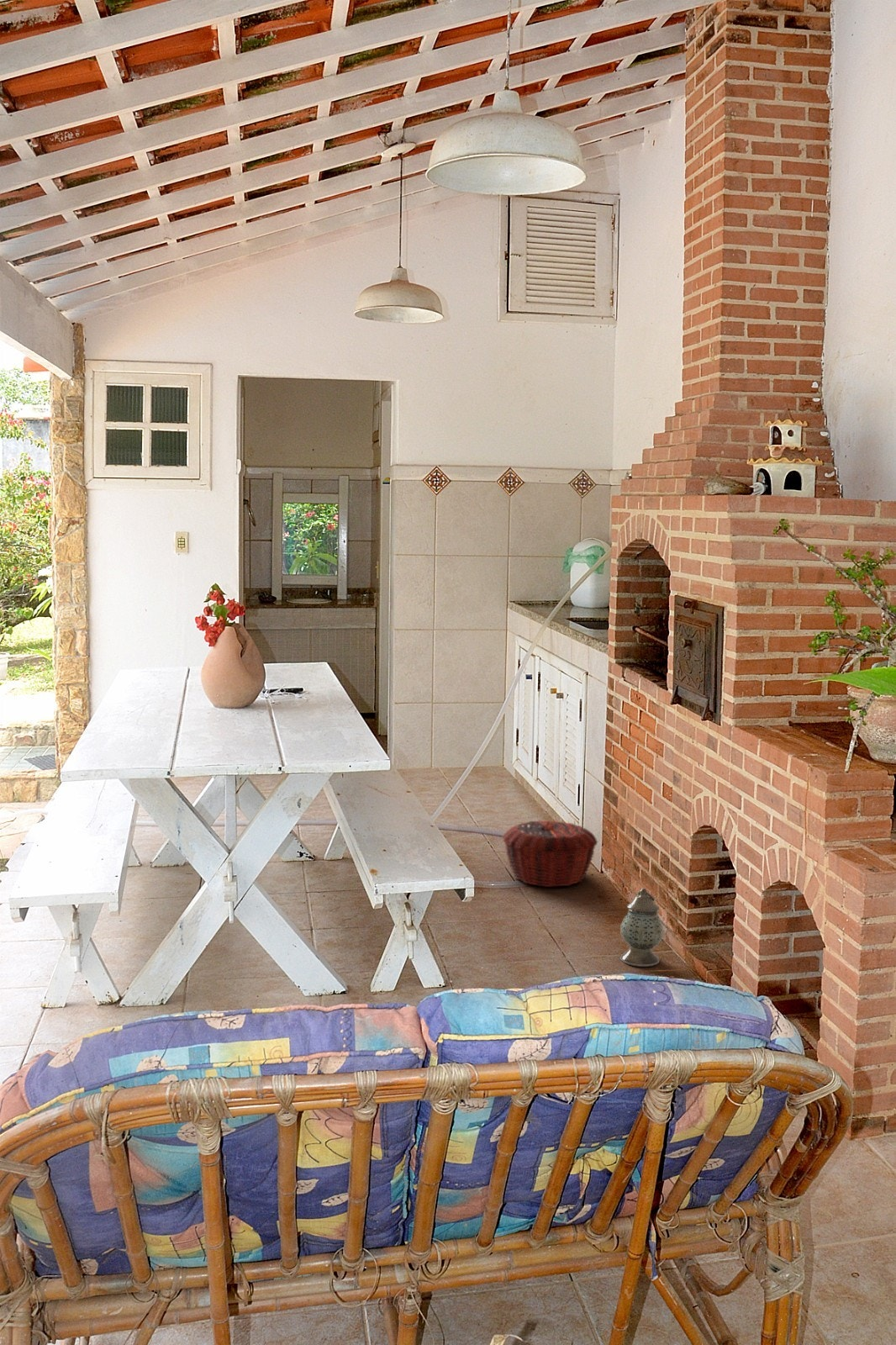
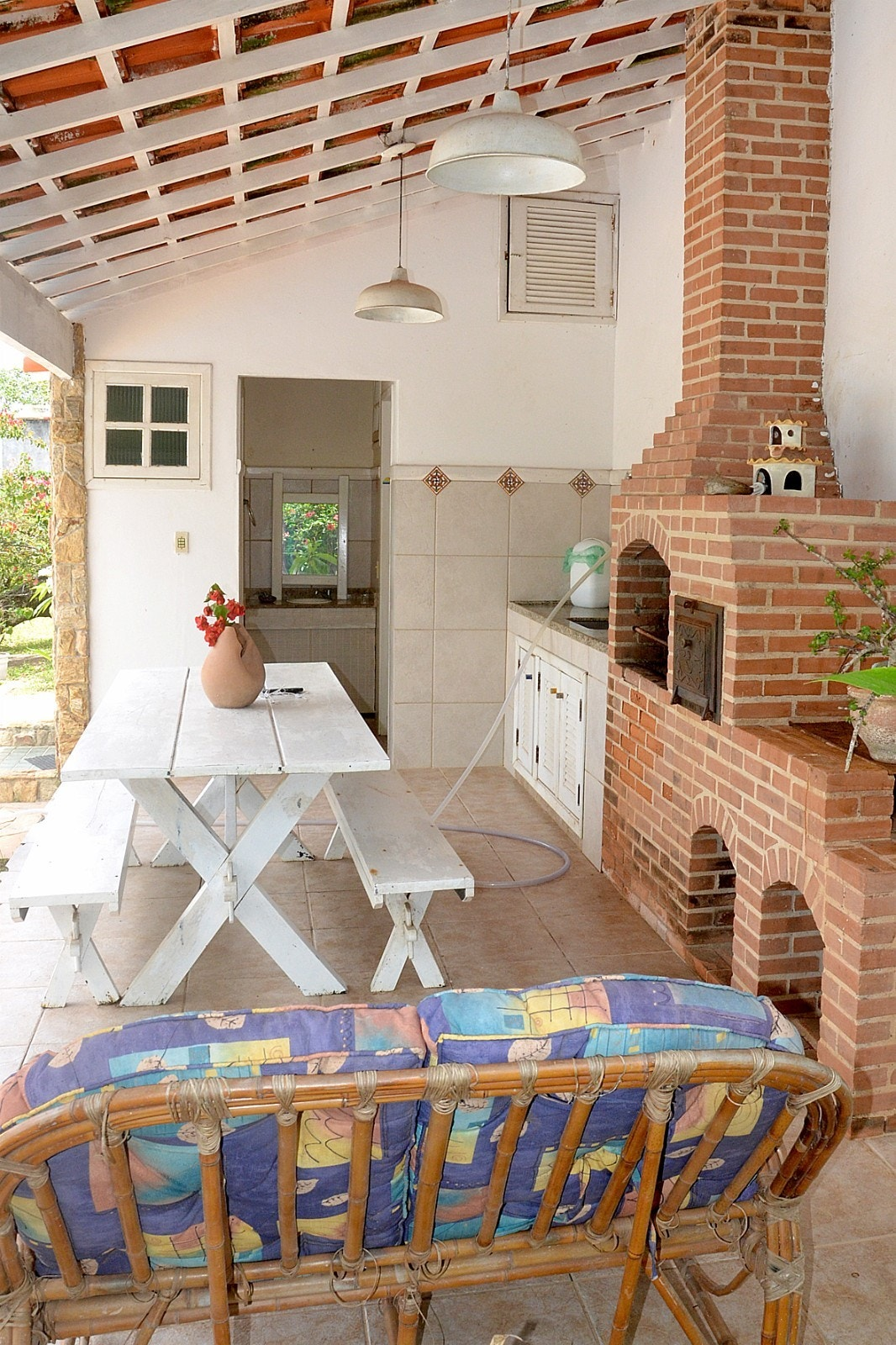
- lantern (641, 924)
- woven basket (549, 850)
